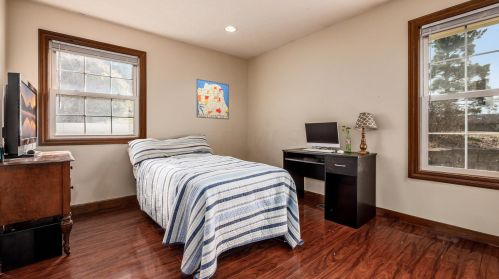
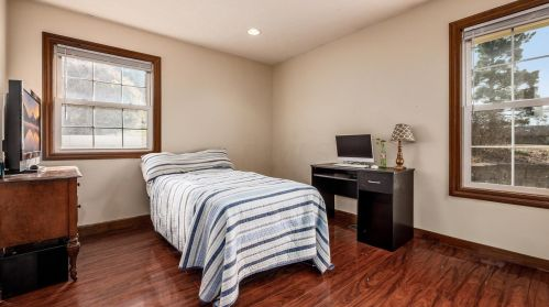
- wall art (213, 100)
